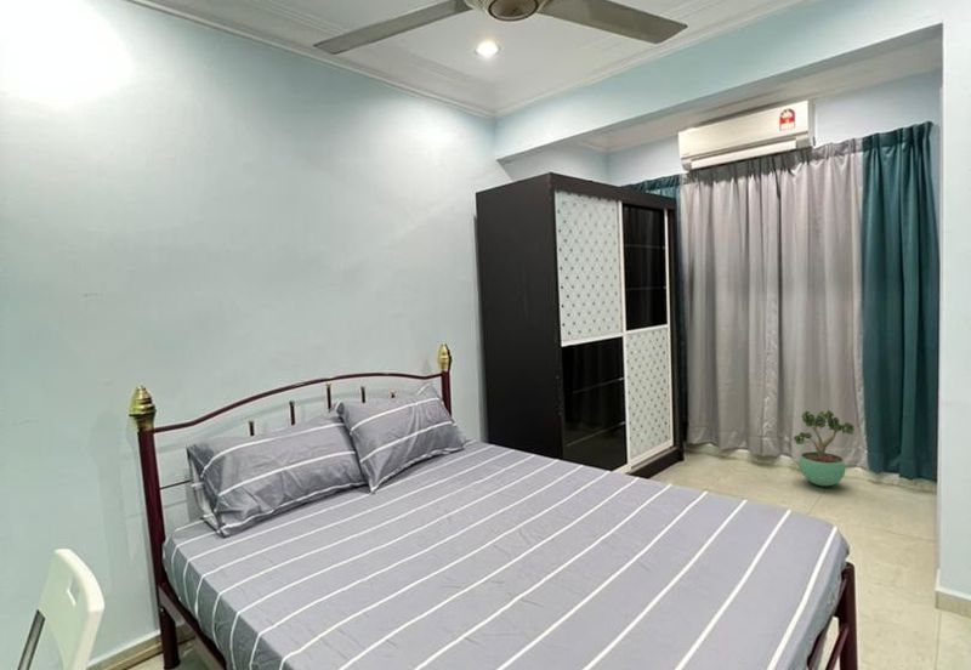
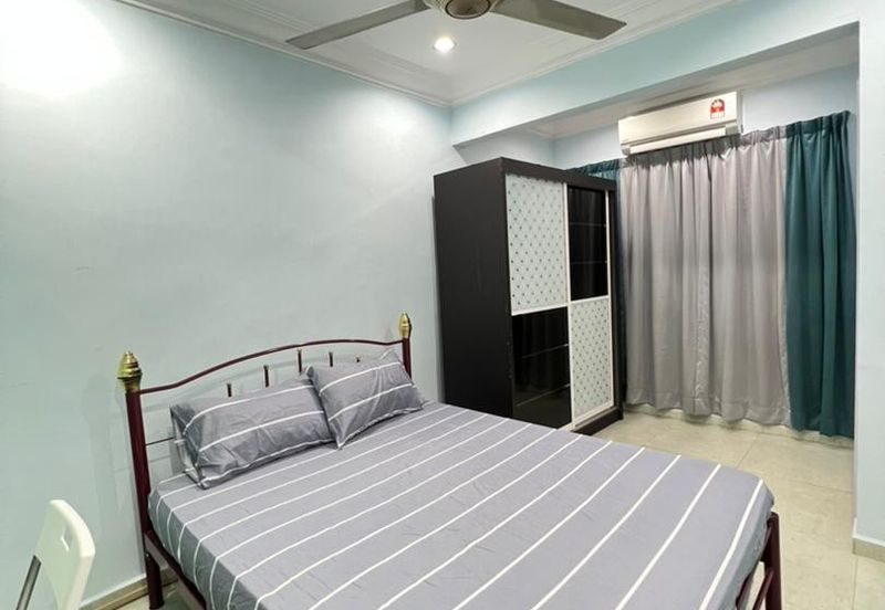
- potted plant (823, 447)
